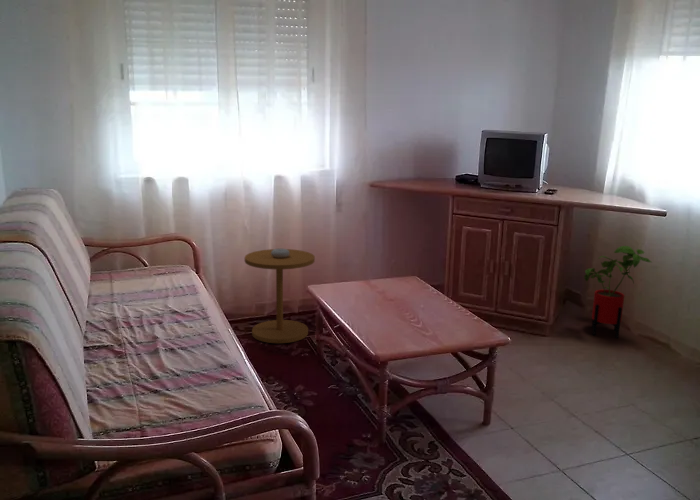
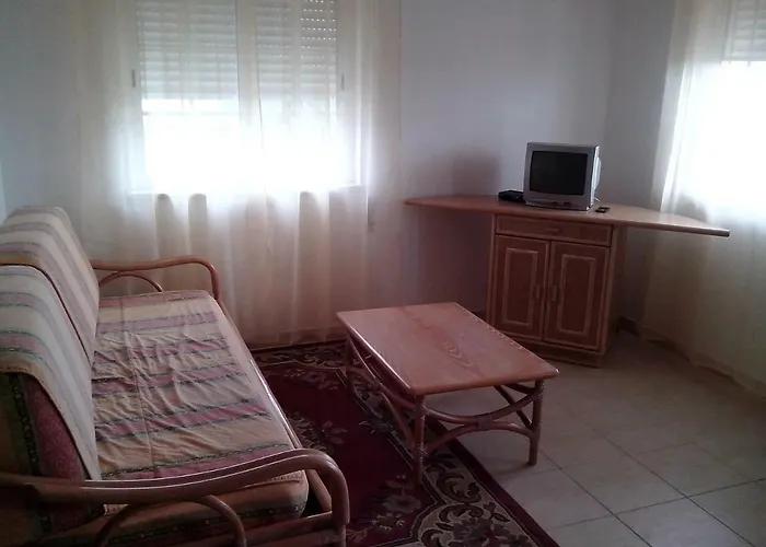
- house plant (611, 290)
- side table (280, 291)
